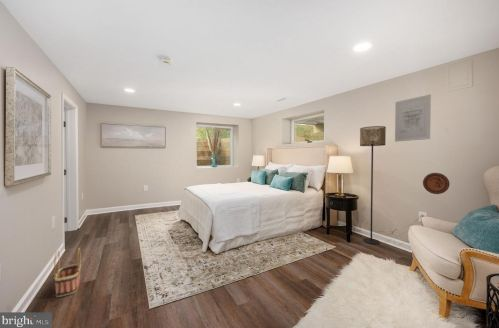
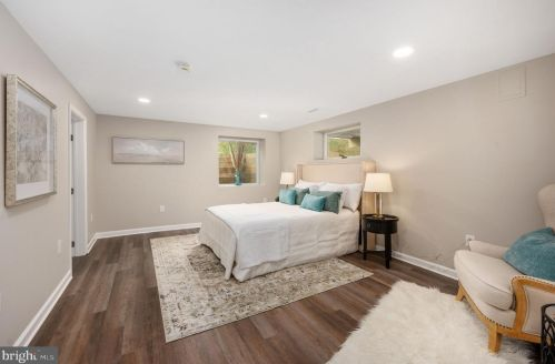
- floor lamp (371, 184)
- decorative plate (435, 183)
- wall art (411, 119)
- basket (68, 269)
